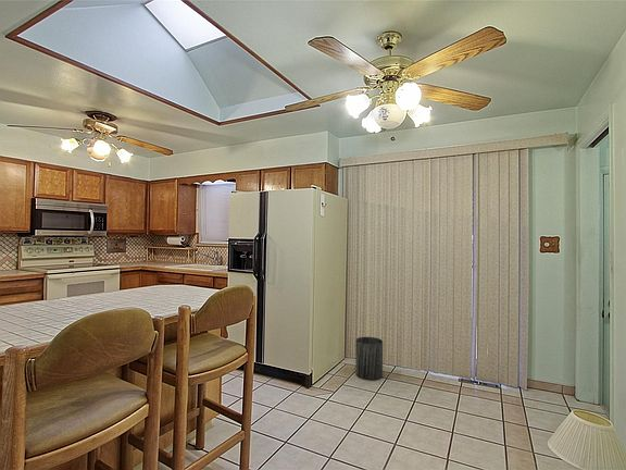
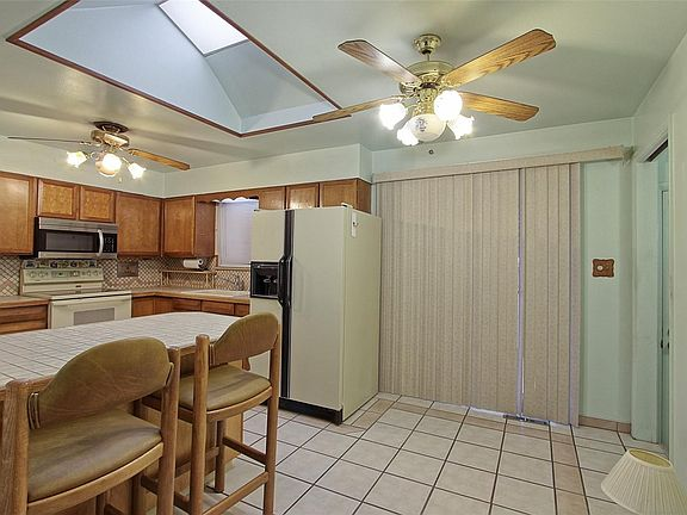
- trash can (368, 357)
